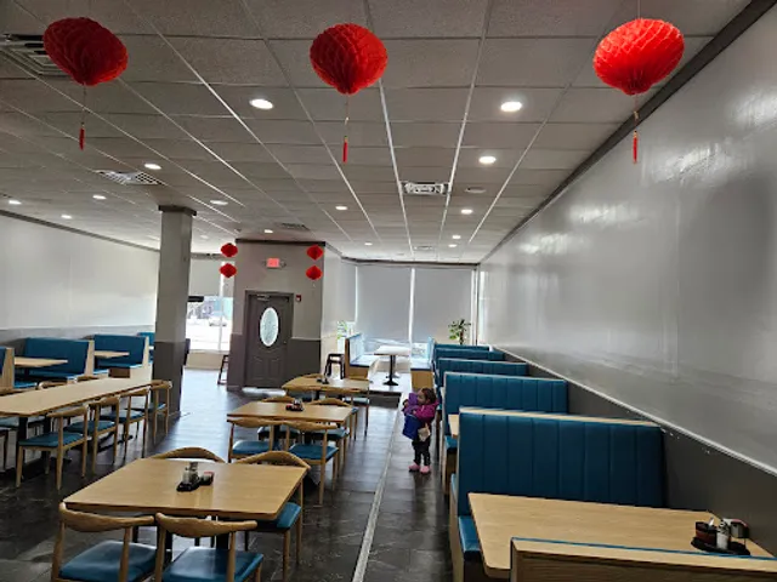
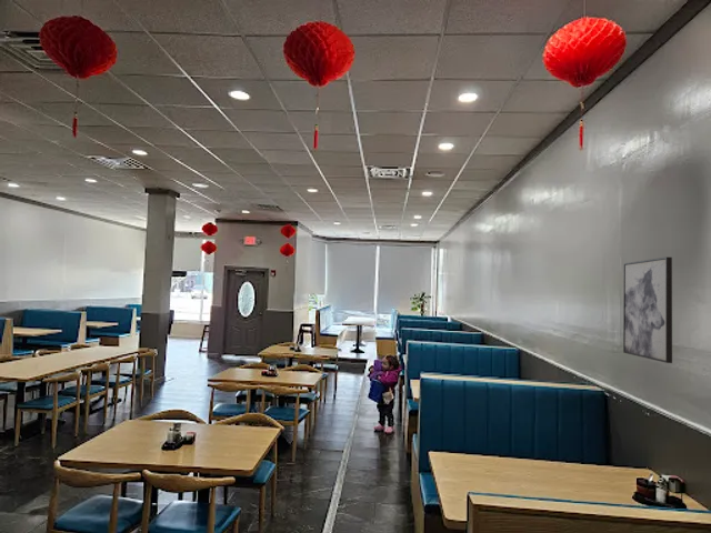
+ wall art (645, 309)
